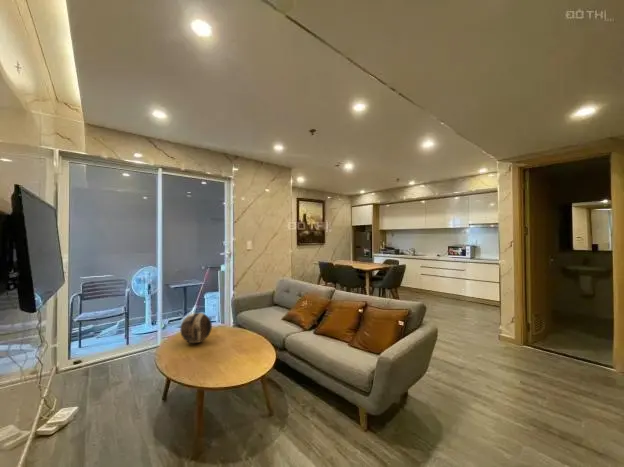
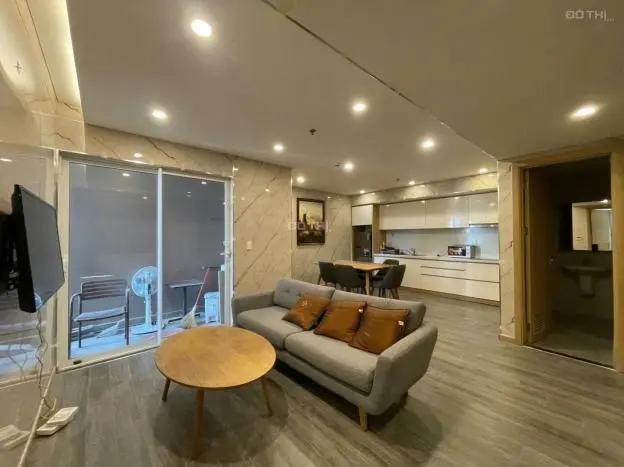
- decorative bowl (196, 327)
